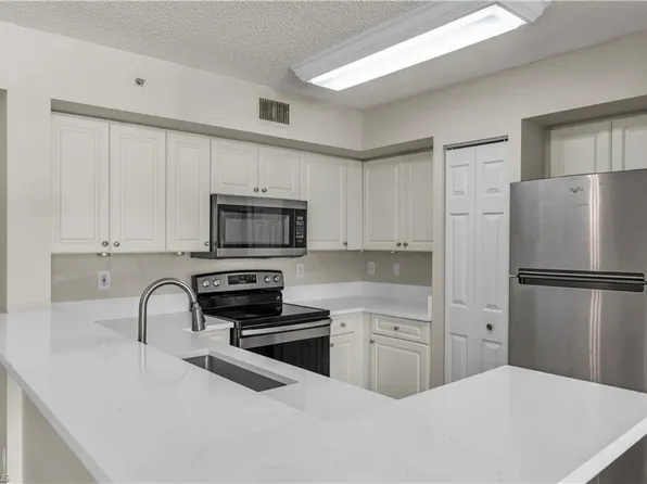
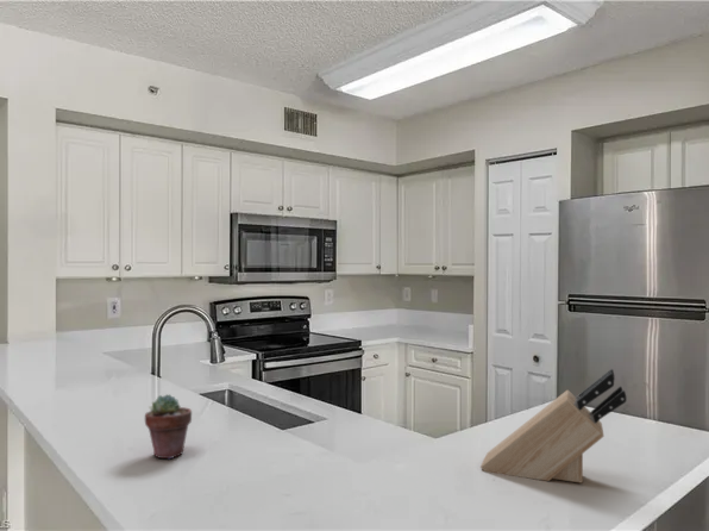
+ knife block (551, 419)
+ potted succulent (168, 424)
